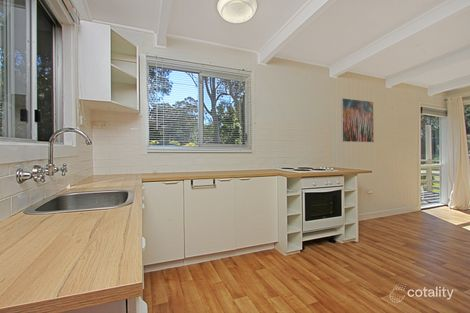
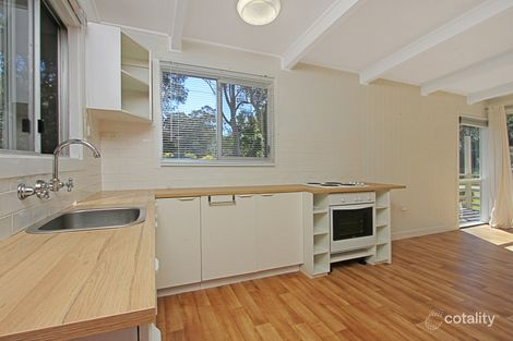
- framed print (357, 121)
